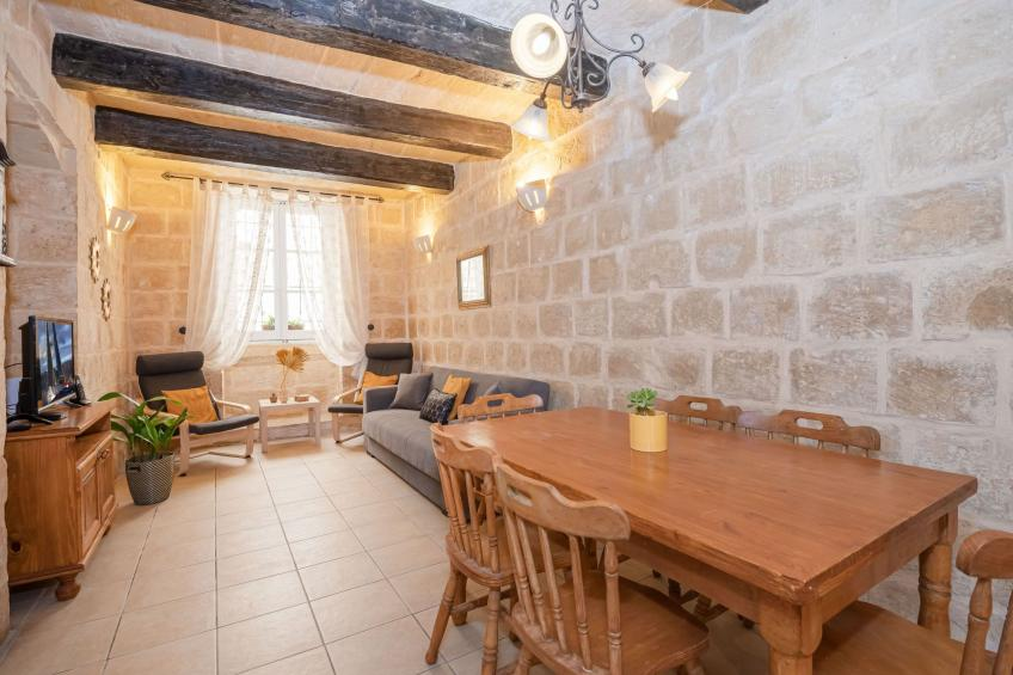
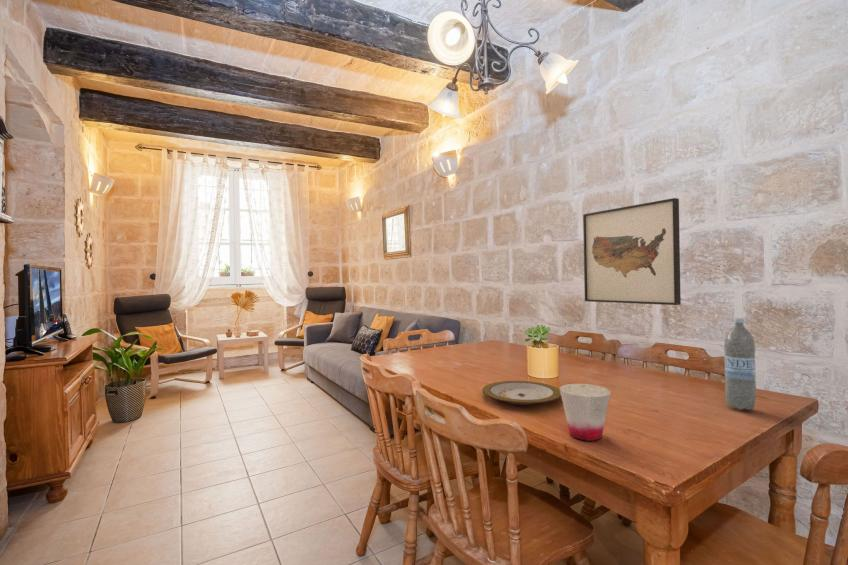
+ cup (585, 412)
+ wall art (627, 255)
+ water bottle (739, 363)
+ plate (521, 393)
